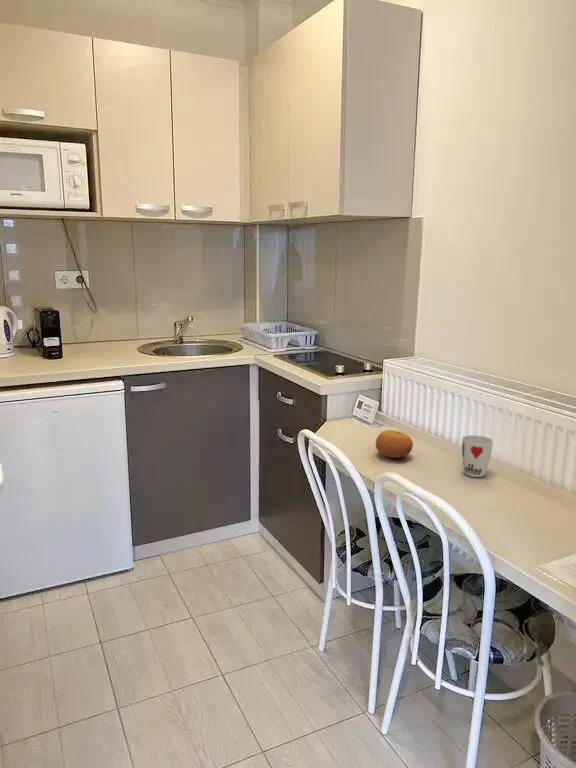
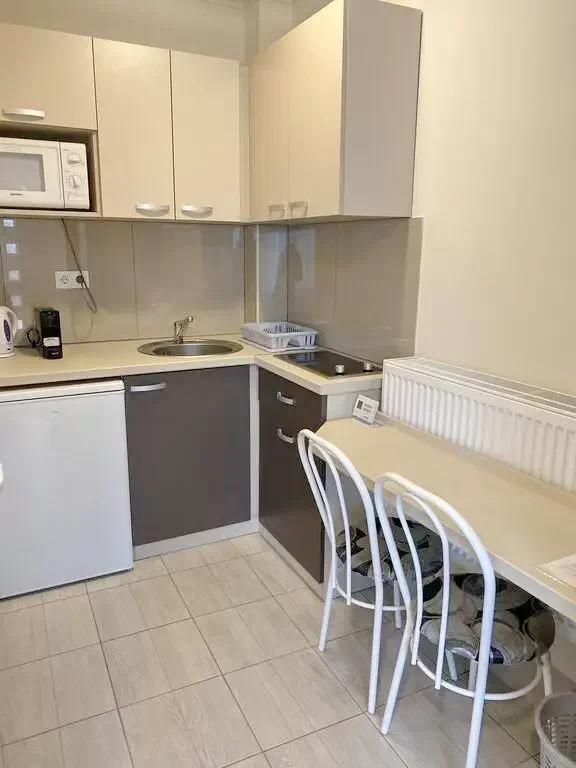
- cup (476, 456)
- fruit (394, 444)
